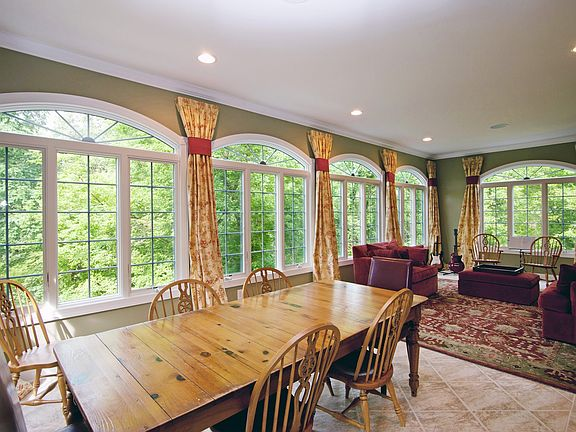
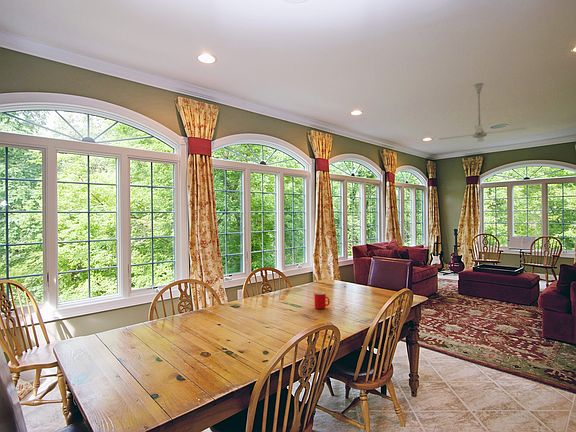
+ cup (322, 300)
+ ceiling fan (479, 111)
